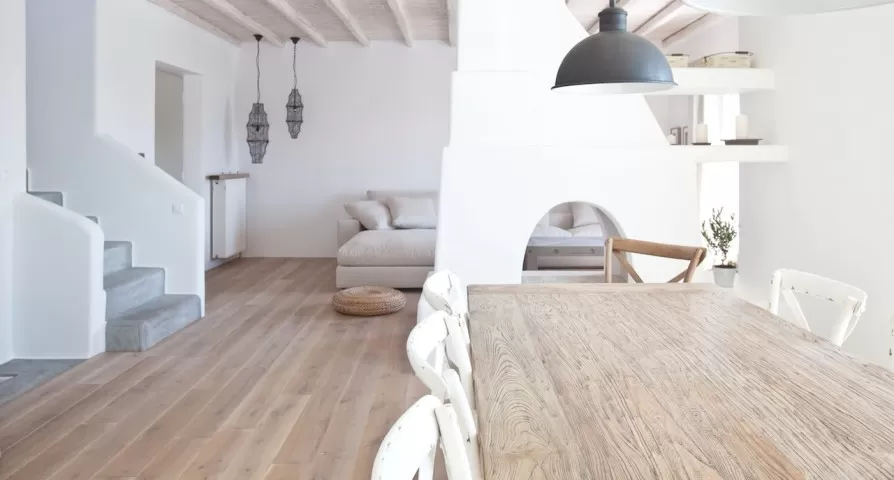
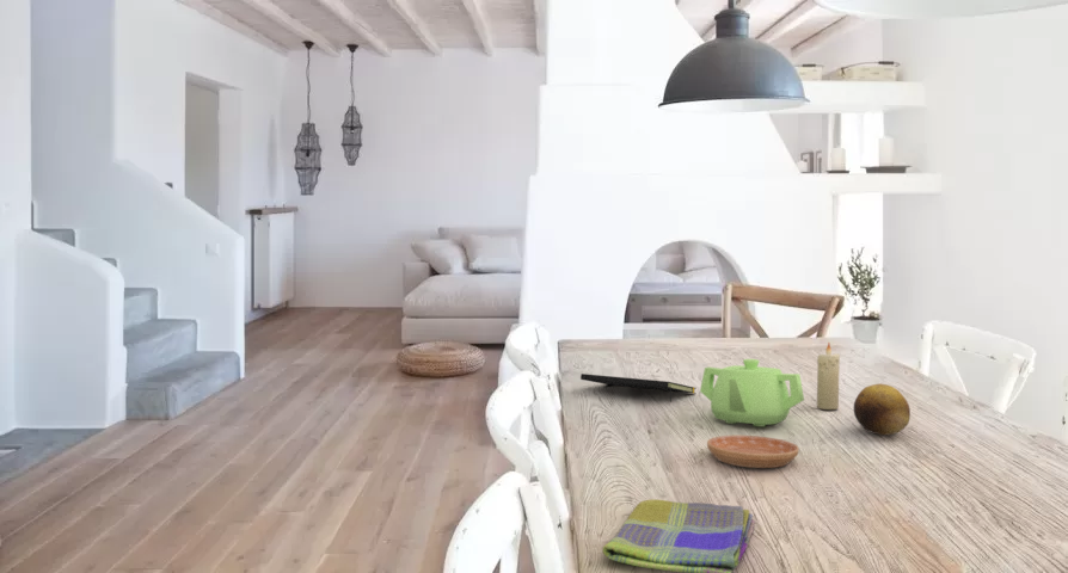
+ saucer (751, 451)
+ fruit (880, 408)
+ dish towel (681, 532)
+ candle (828, 375)
+ notepad (638, 383)
+ teapot (749, 390)
